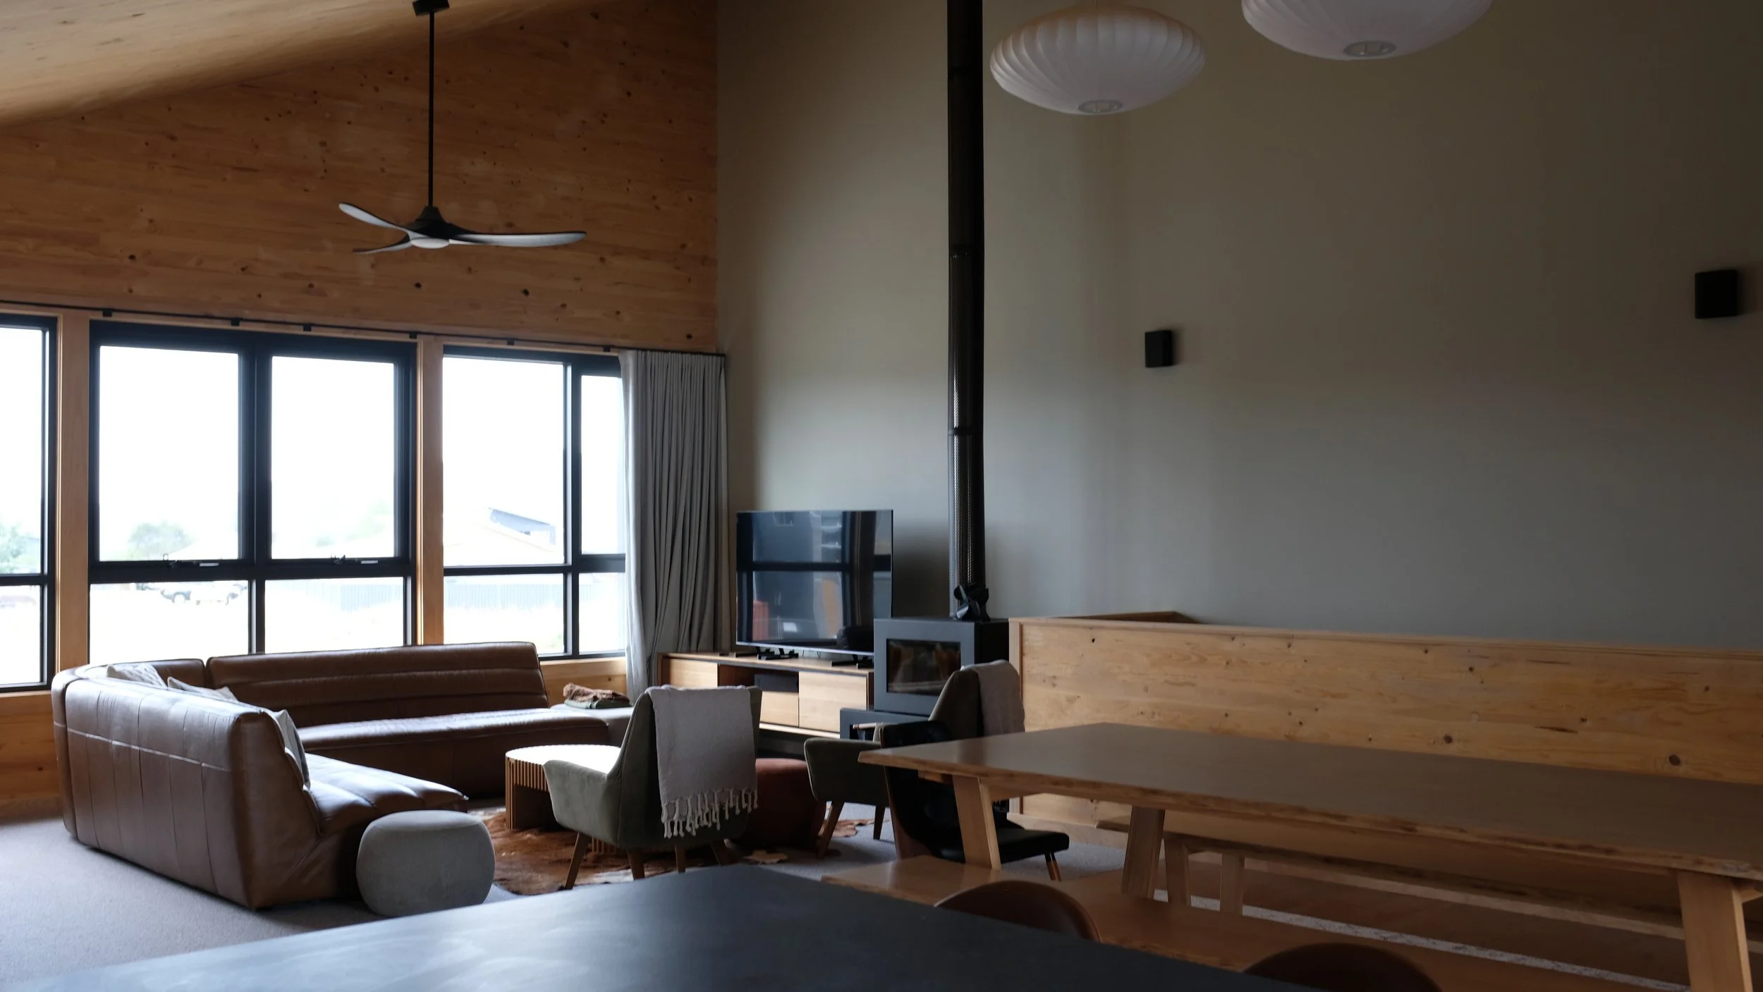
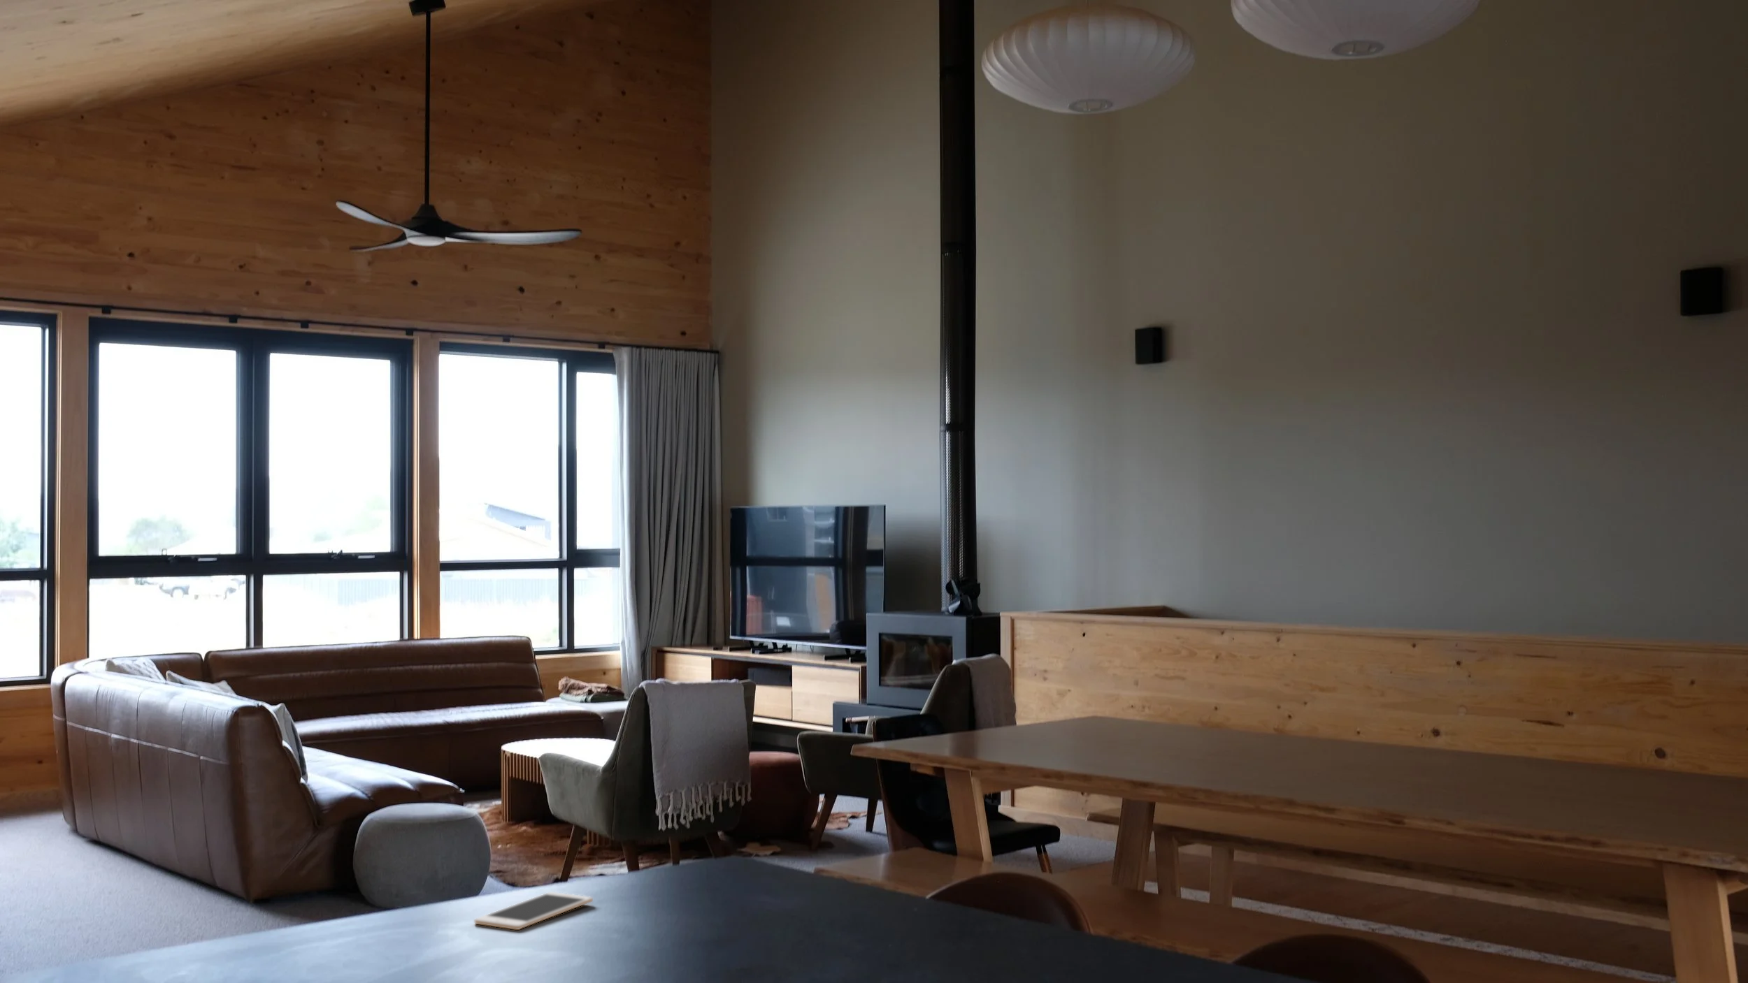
+ cell phone (535, 910)
